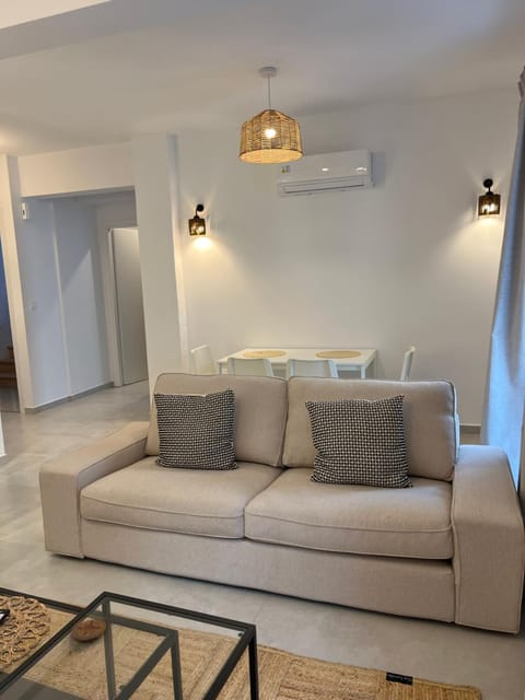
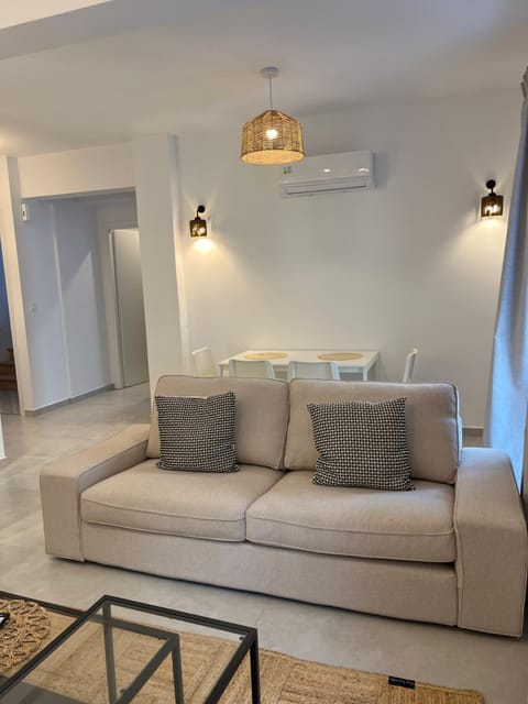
- coaster (89, 629)
